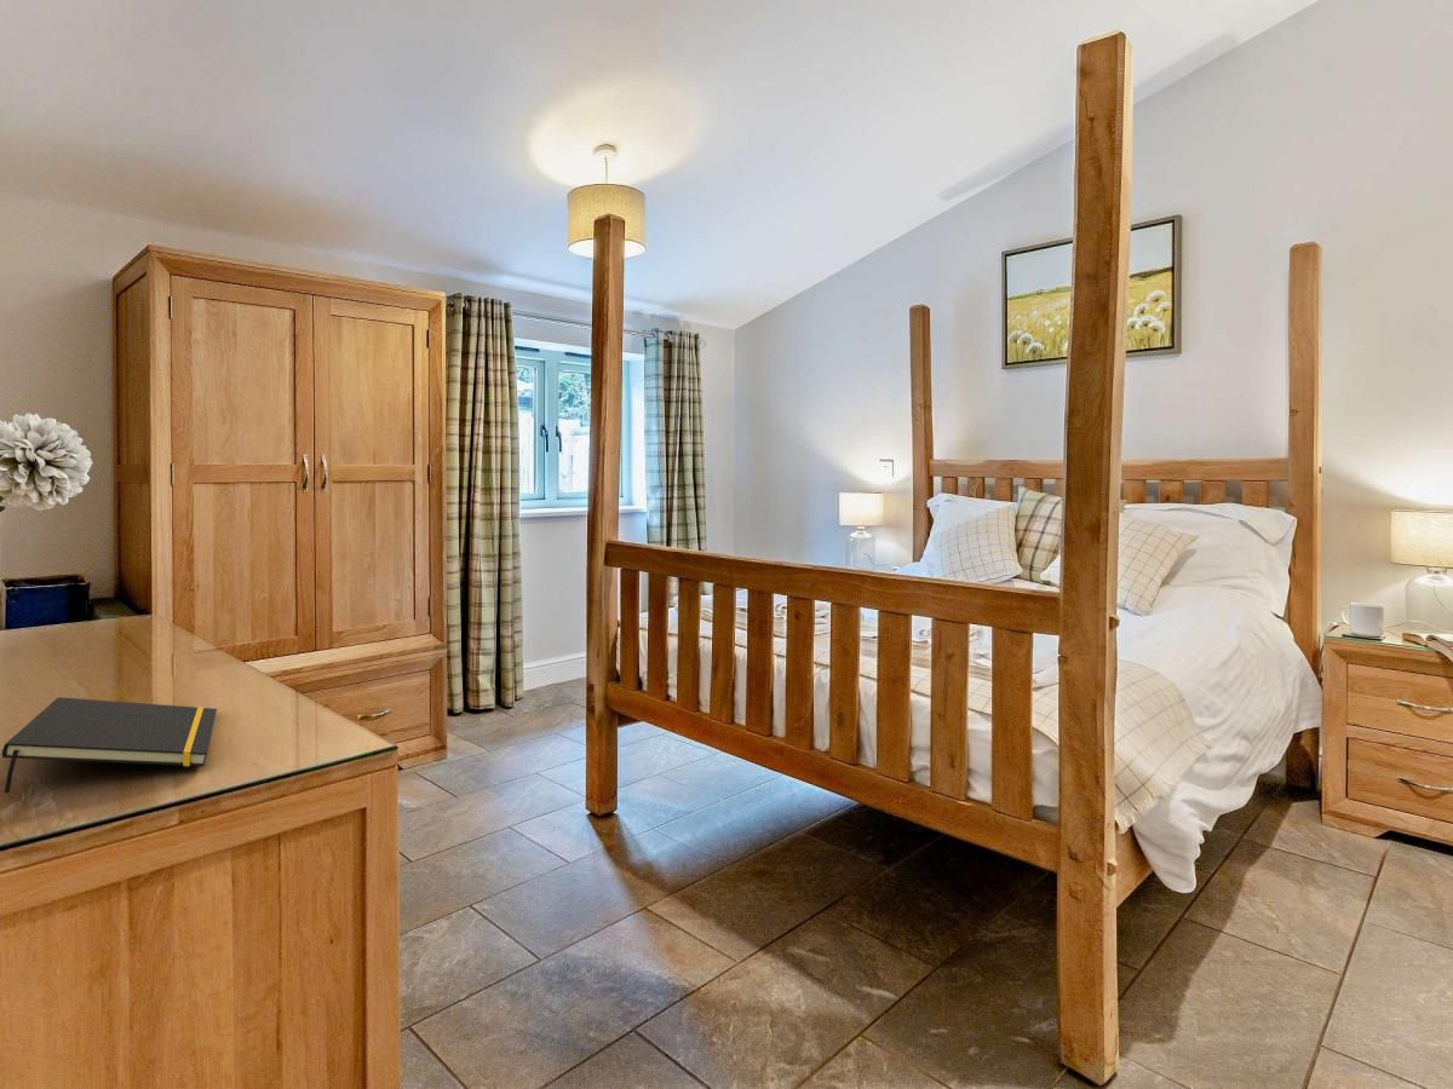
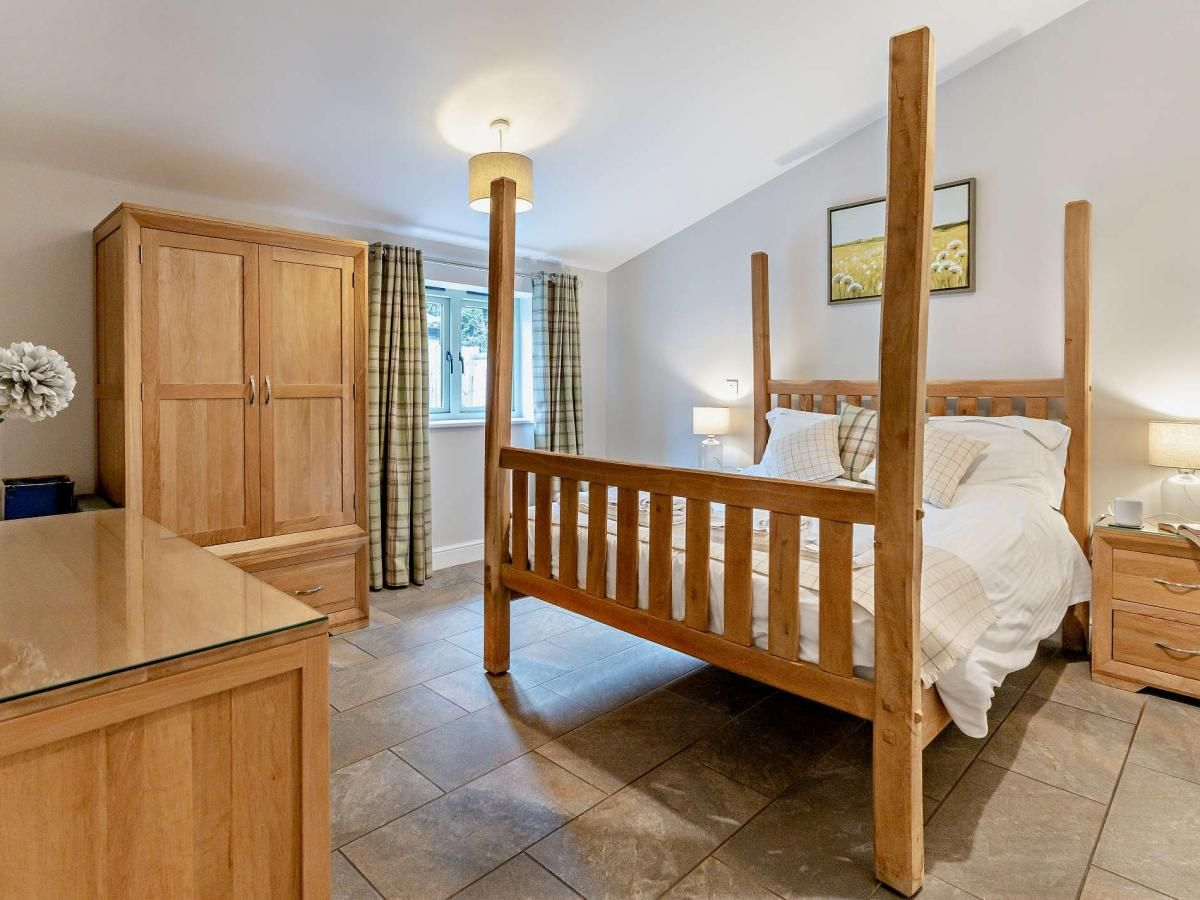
- notepad (126, 728)
